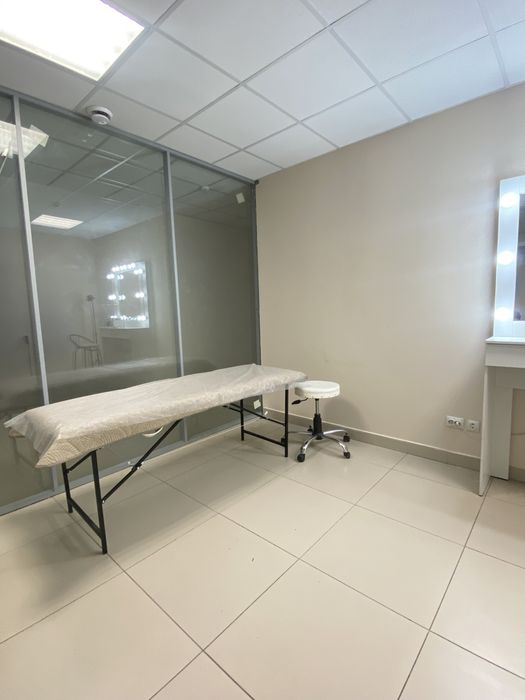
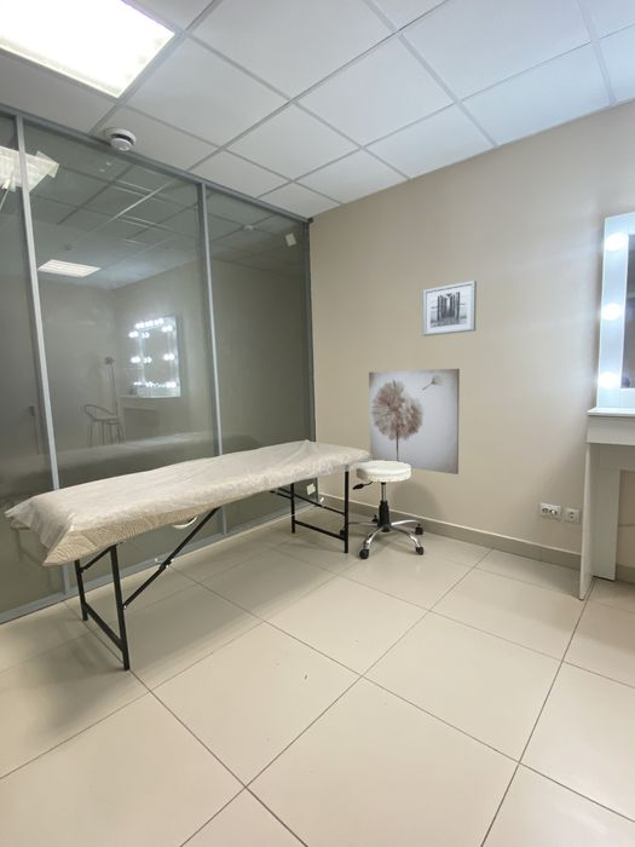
+ wall art (448, 310)
+ wall art (410, 419)
